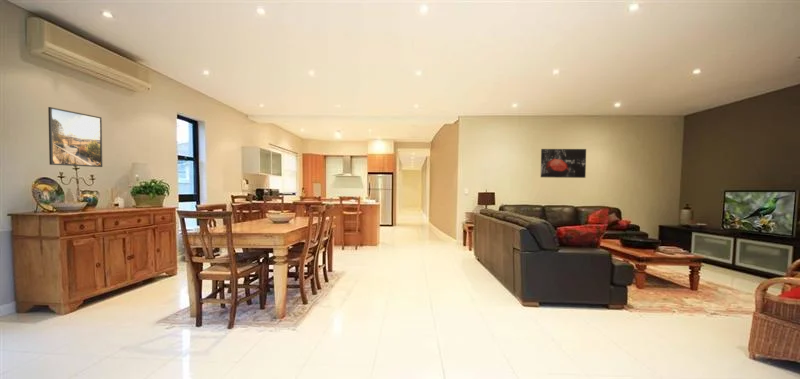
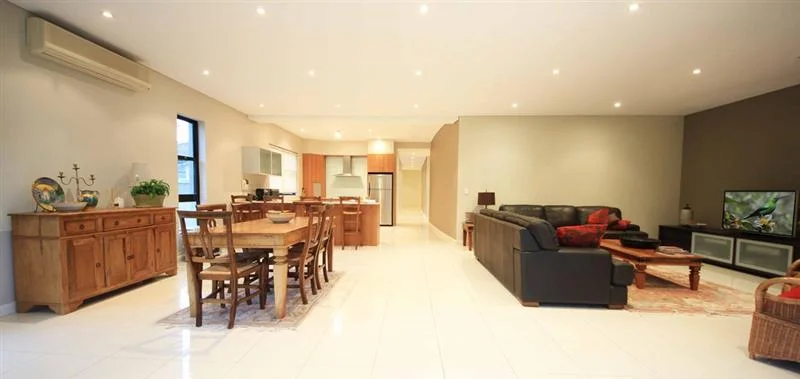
- wall art (563, 163)
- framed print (77, 139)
